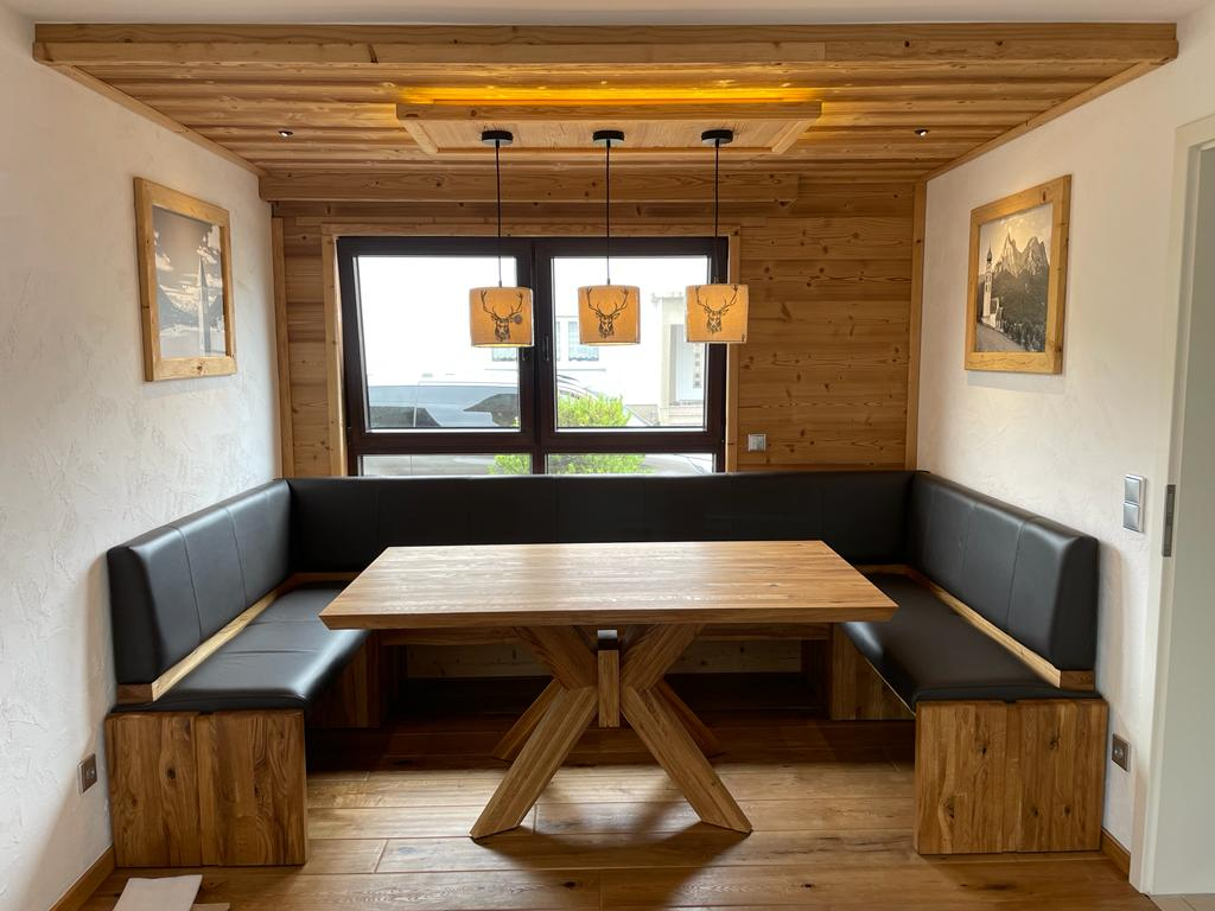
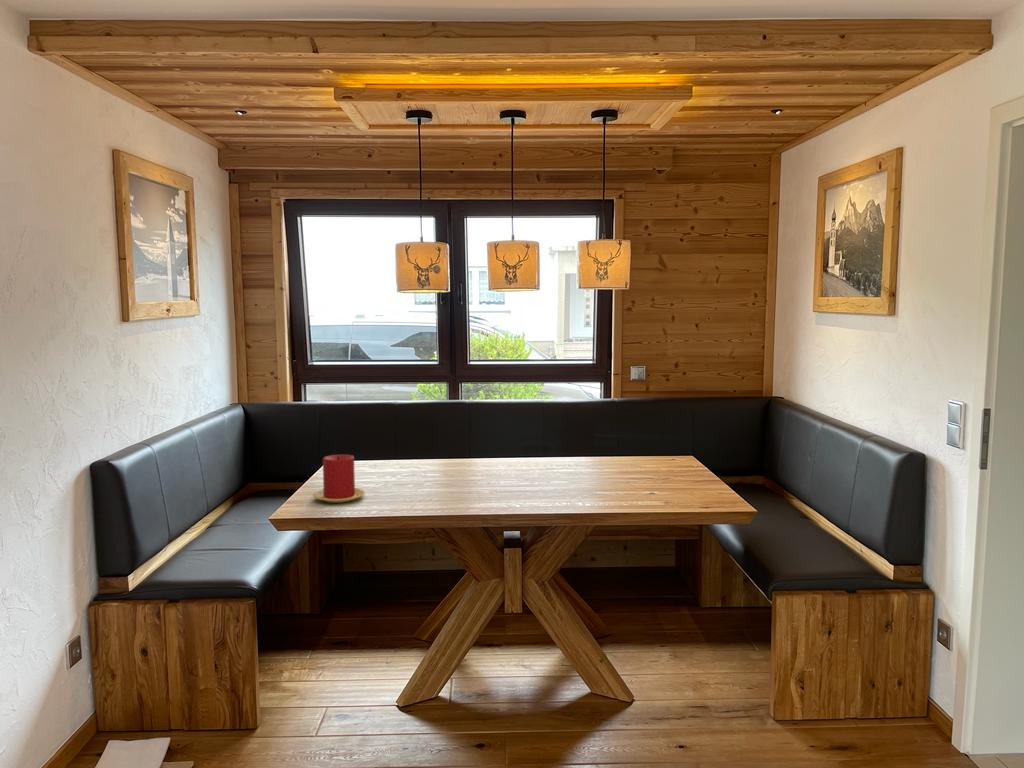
+ candle (338, 477)
